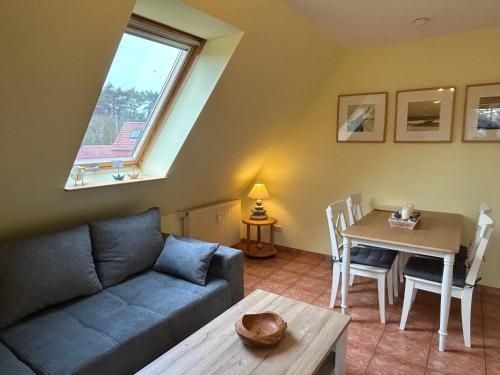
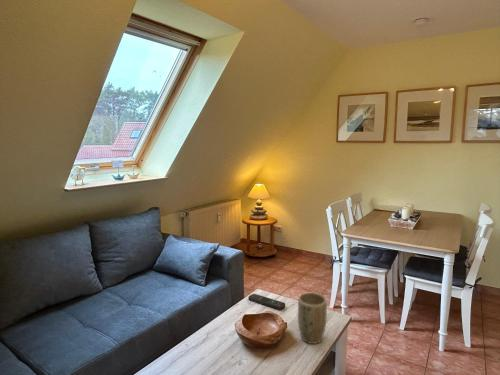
+ remote control (266, 301)
+ plant pot (312, 318)
